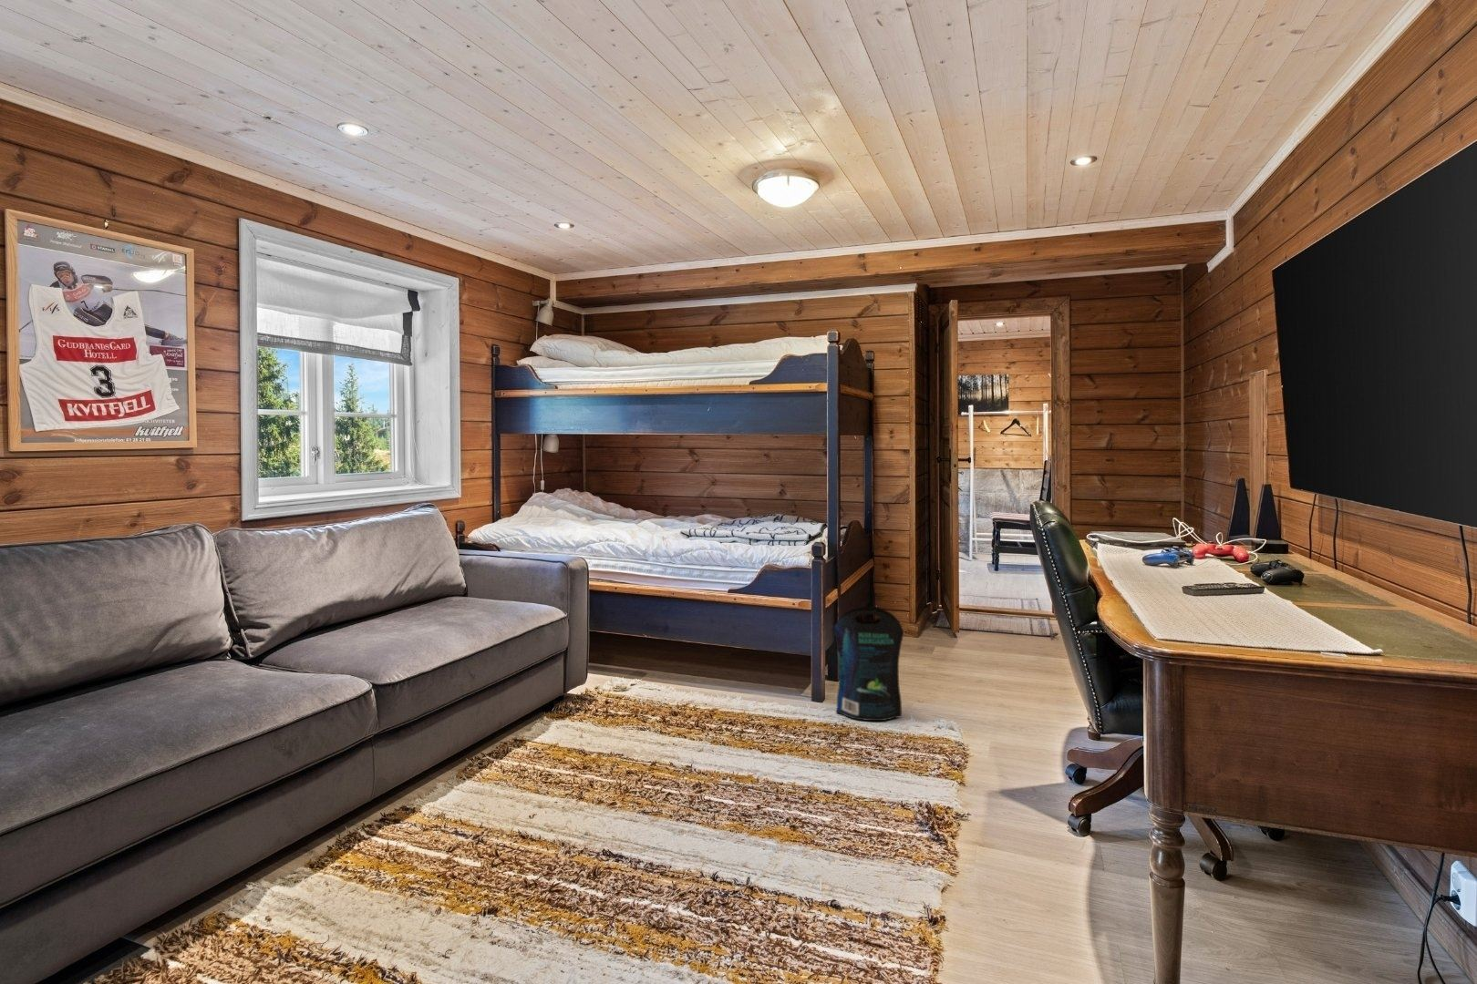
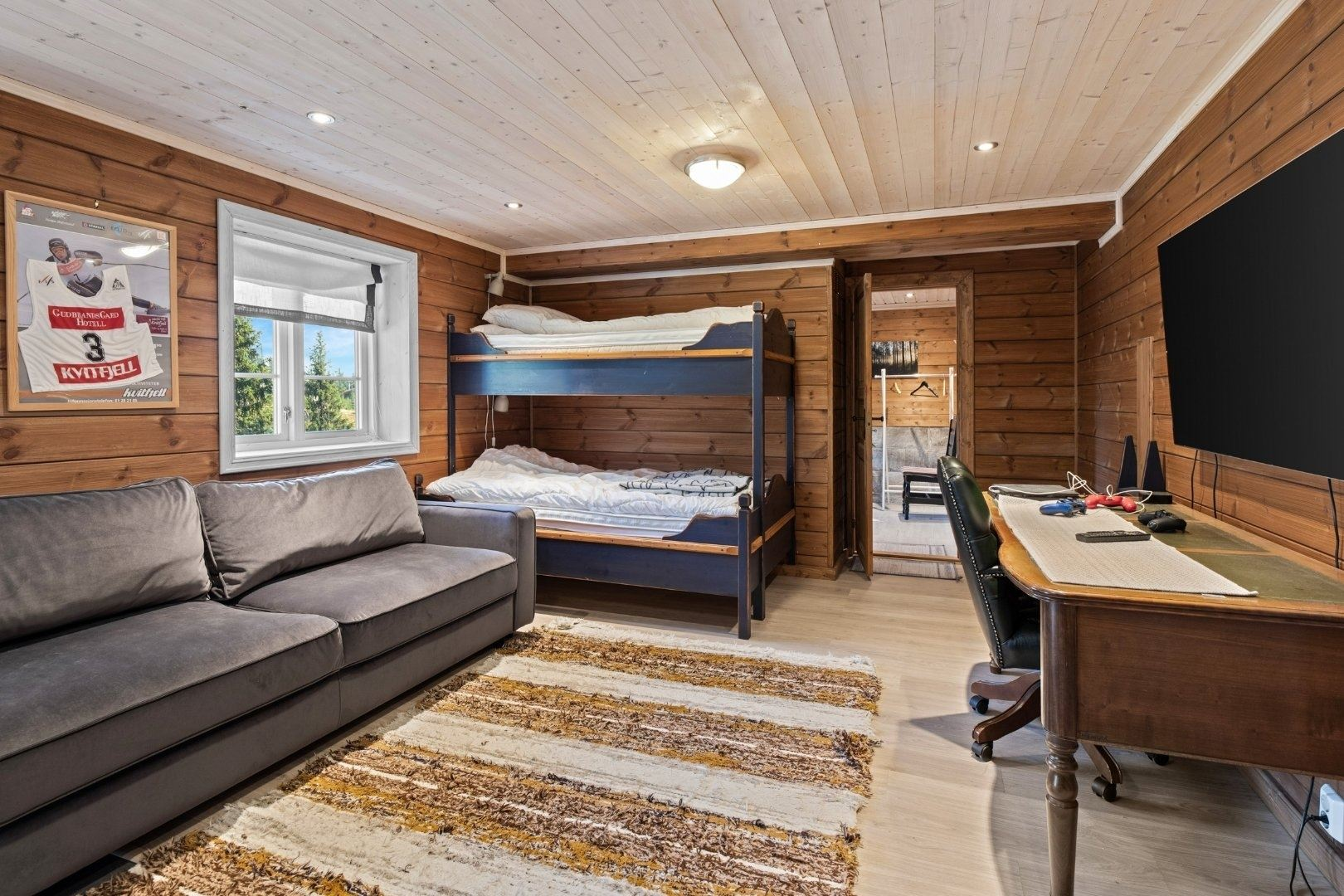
- pouch (869, 660)
